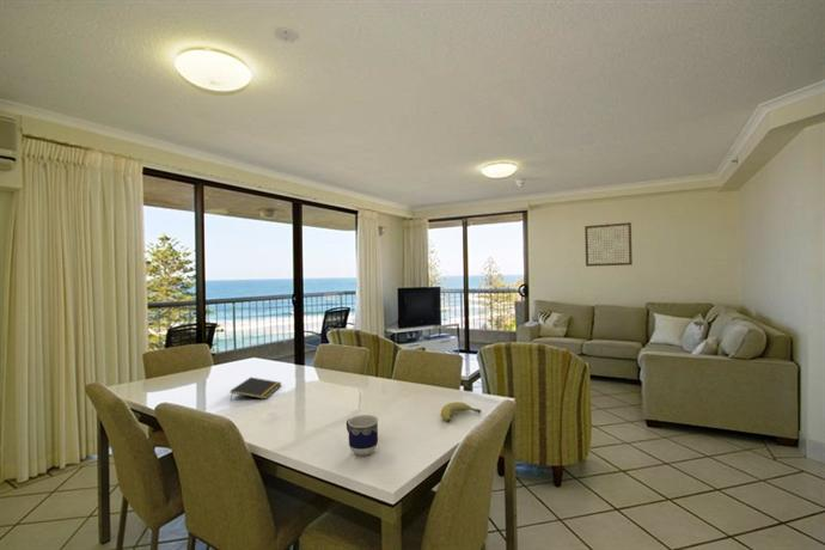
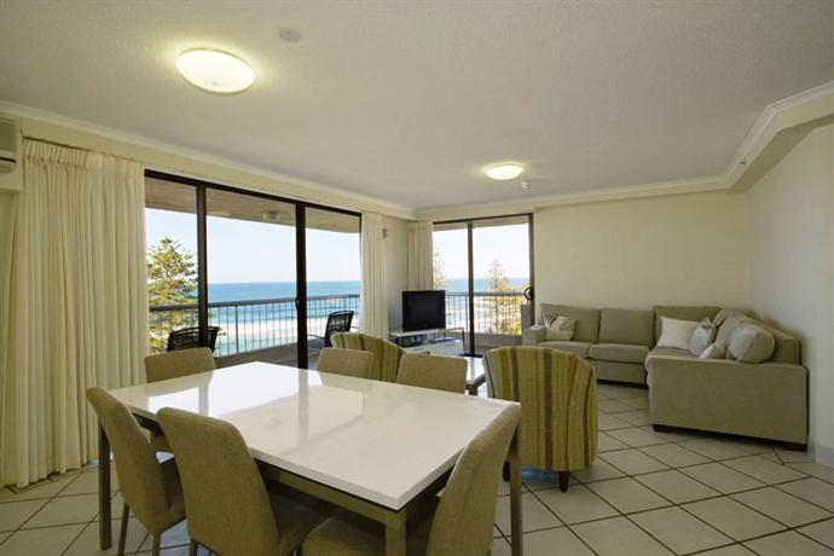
- wall art (607, 243)
- fruit (457, 409)
- notepad (257, 387)
- cup (360, 434)
